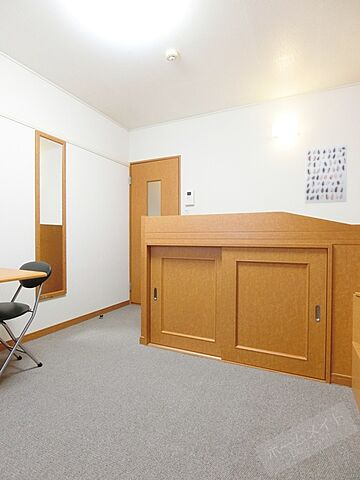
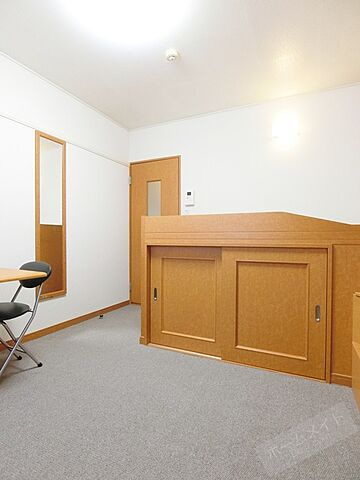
- wall art (325, 175)
